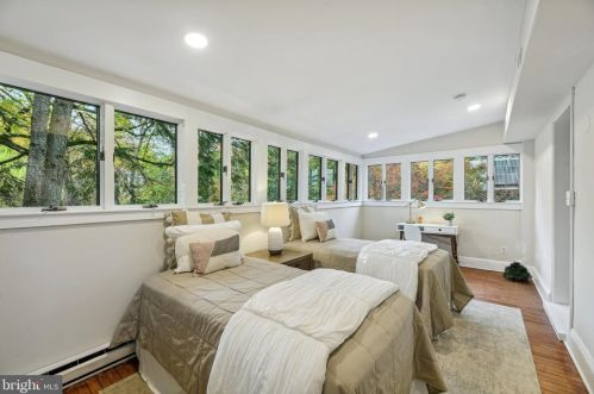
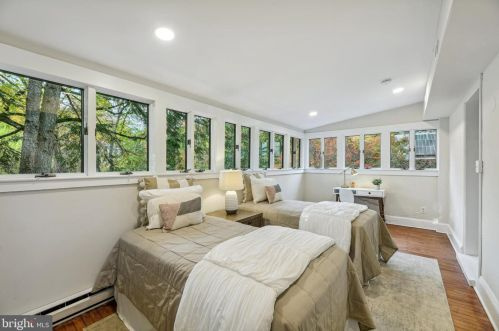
- potted plant (517, 270)
